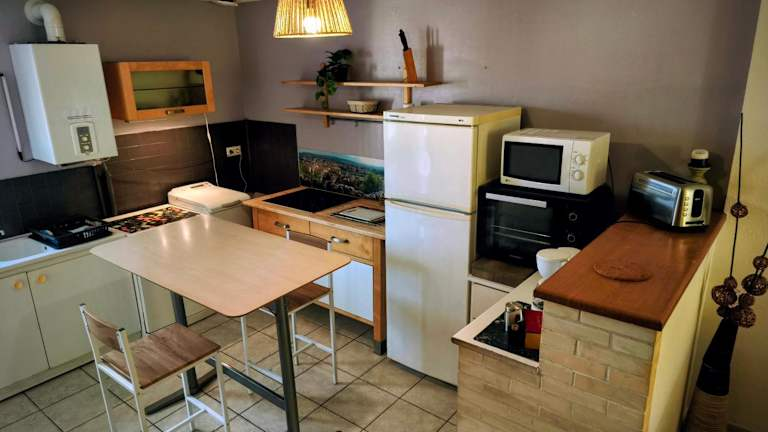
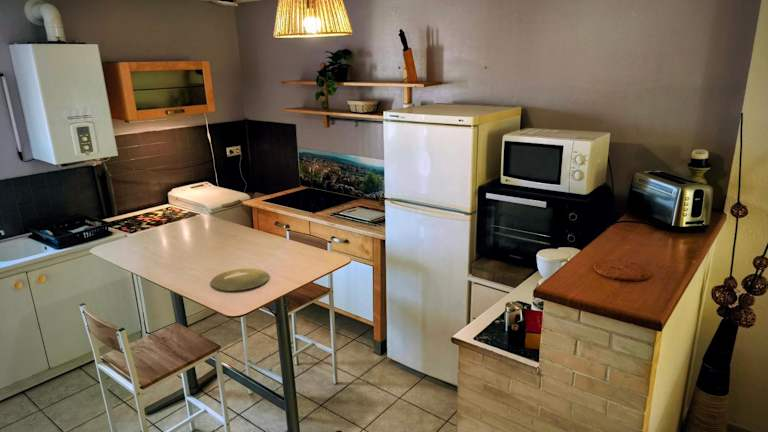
+ plate (240, 279)
